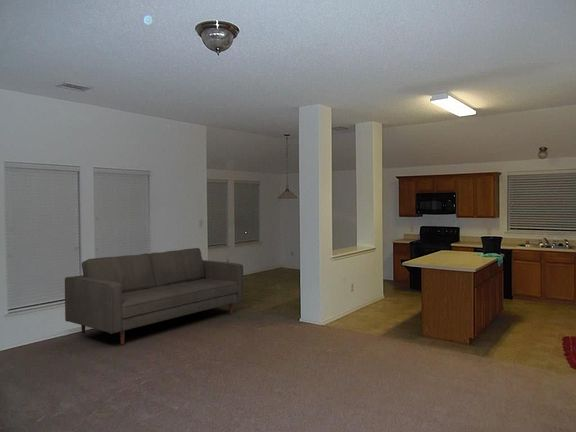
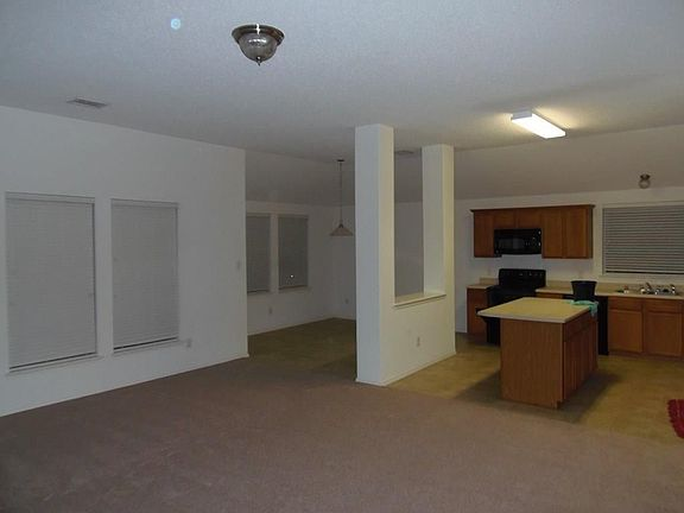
- sofa (162, 288)
